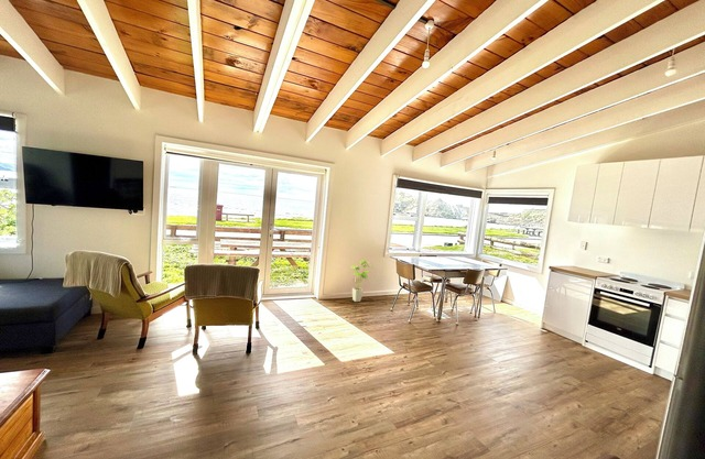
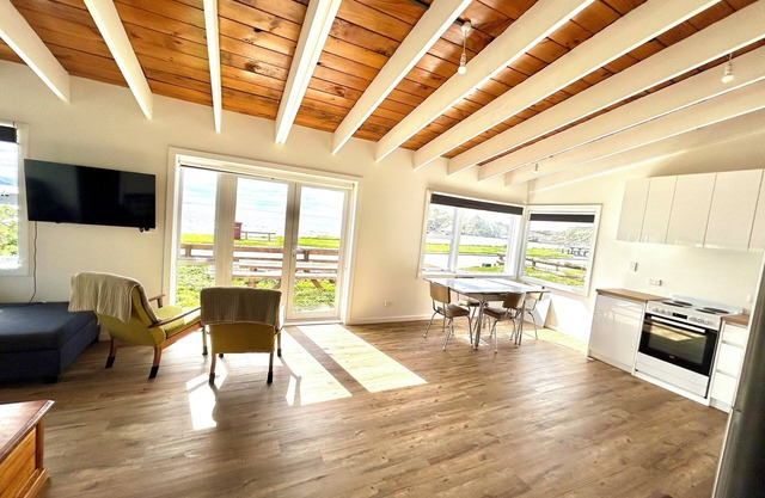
- house plant (360, 280)
